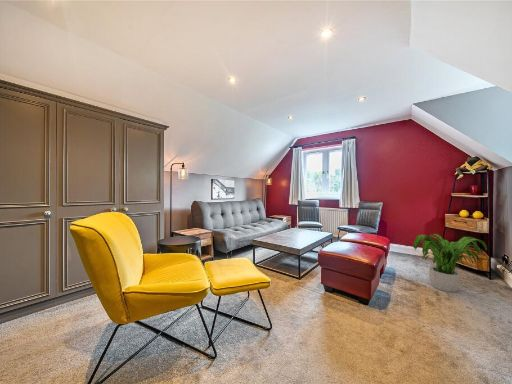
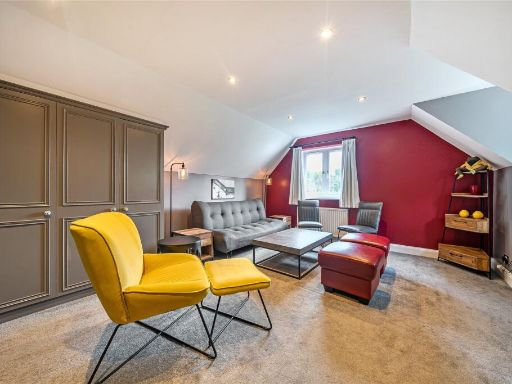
- potted plant (447, 262)
